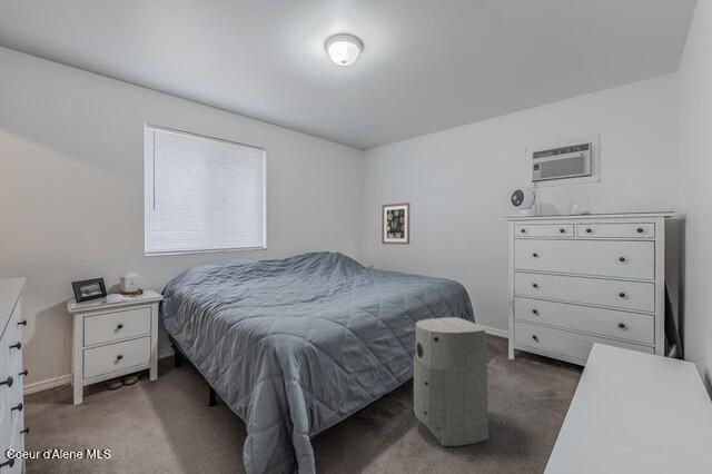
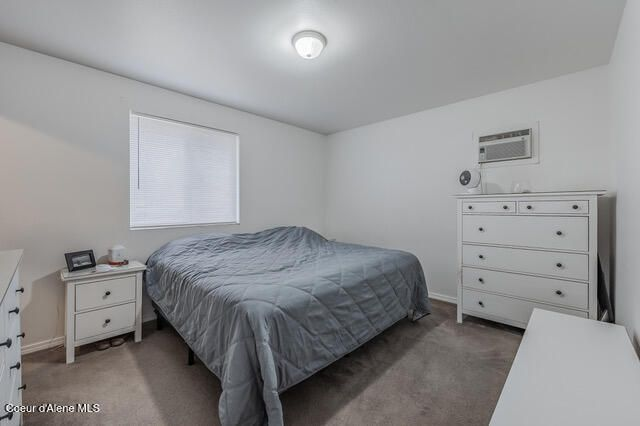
- wall art (395, 224)
- air purifier (448, 376)
